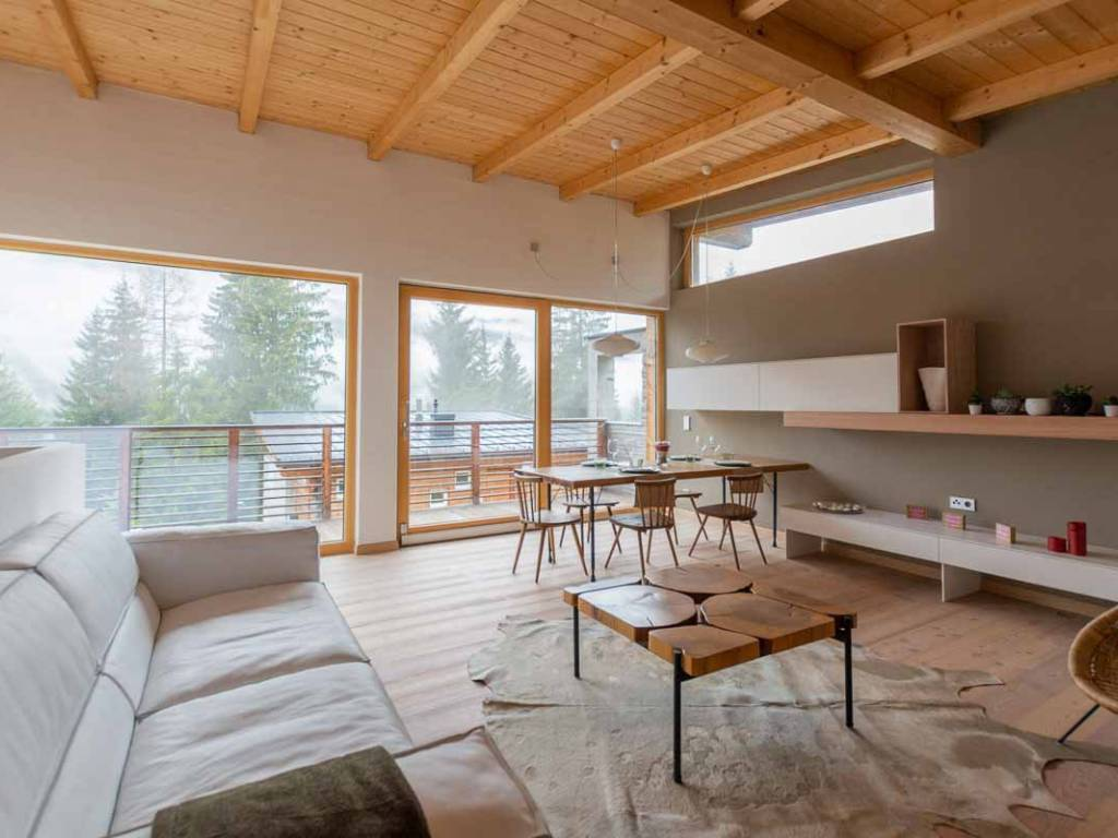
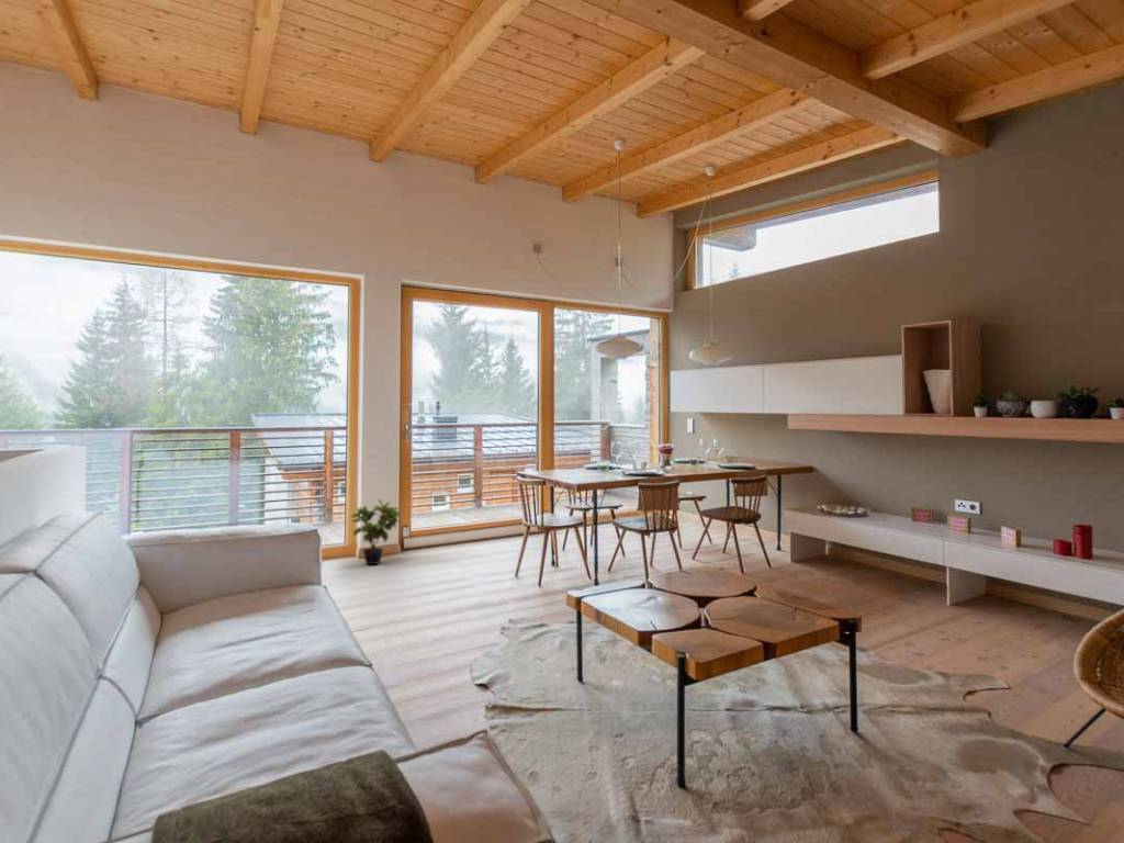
+ potted plant (376, 531)
